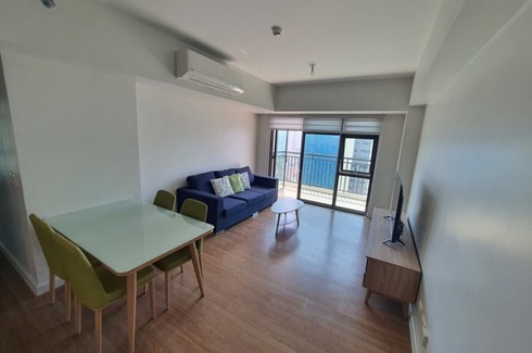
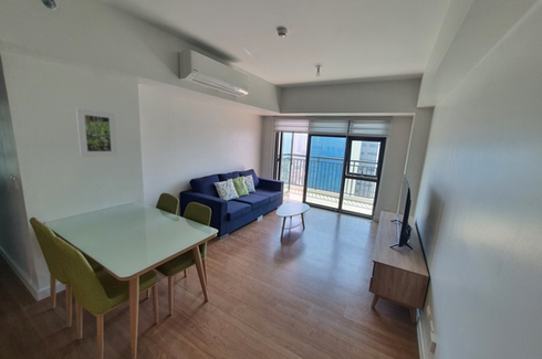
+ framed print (97, 134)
